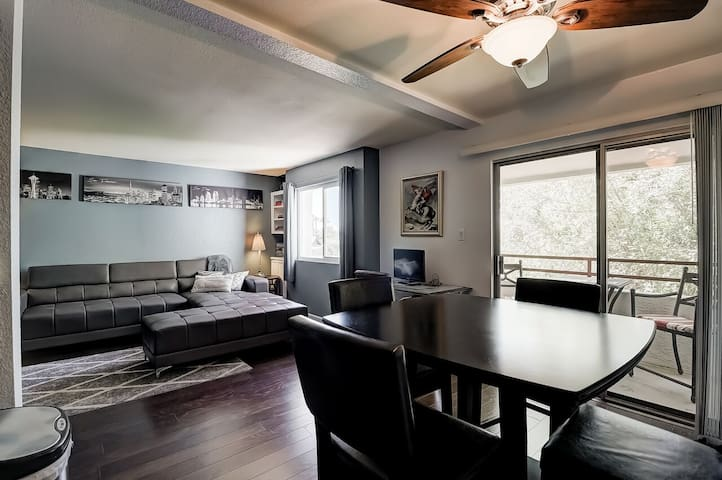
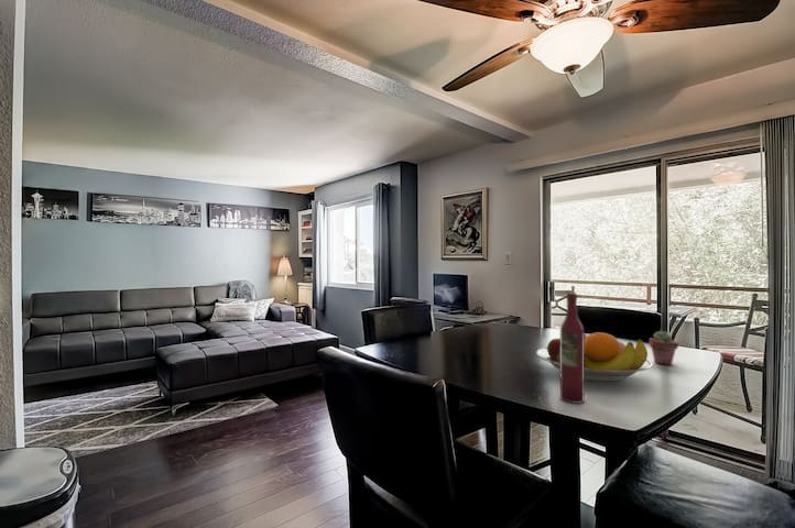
+ potted succulent (663, 346)
+ wine bottle (571, 345)
+ fruit bowl (590, 352)
